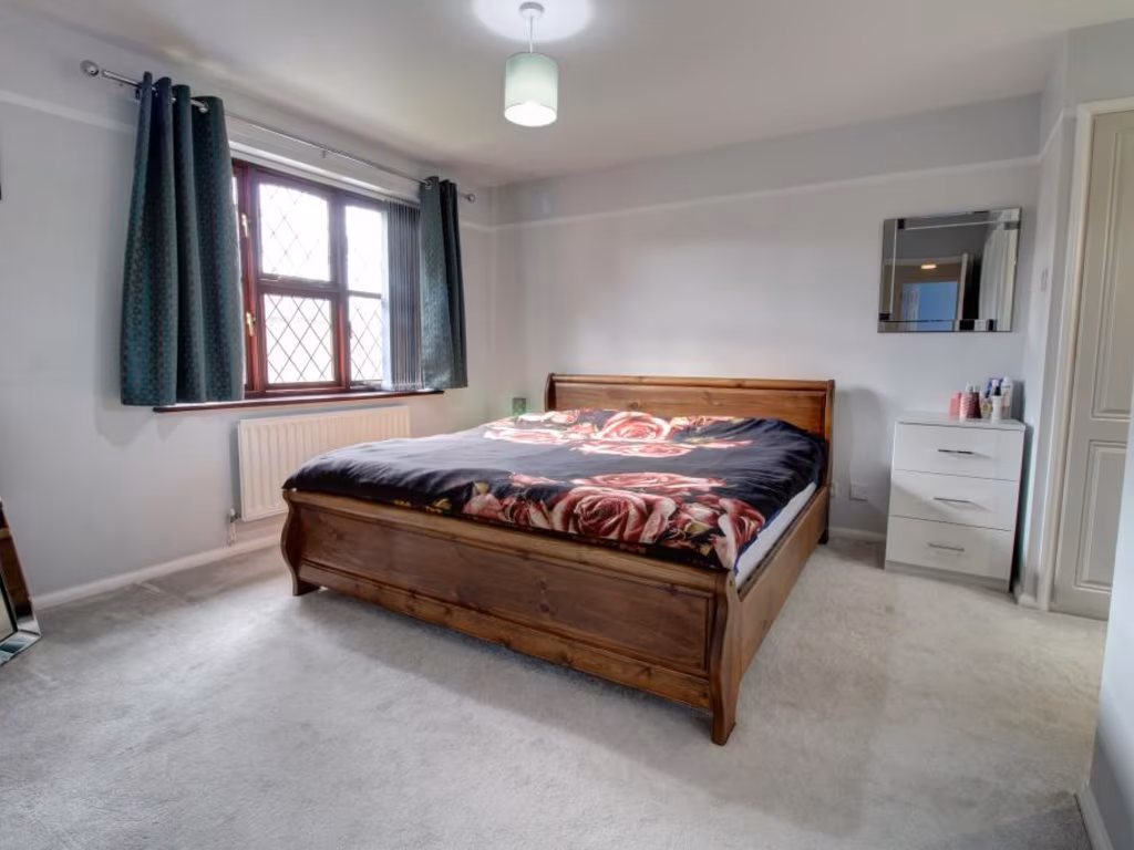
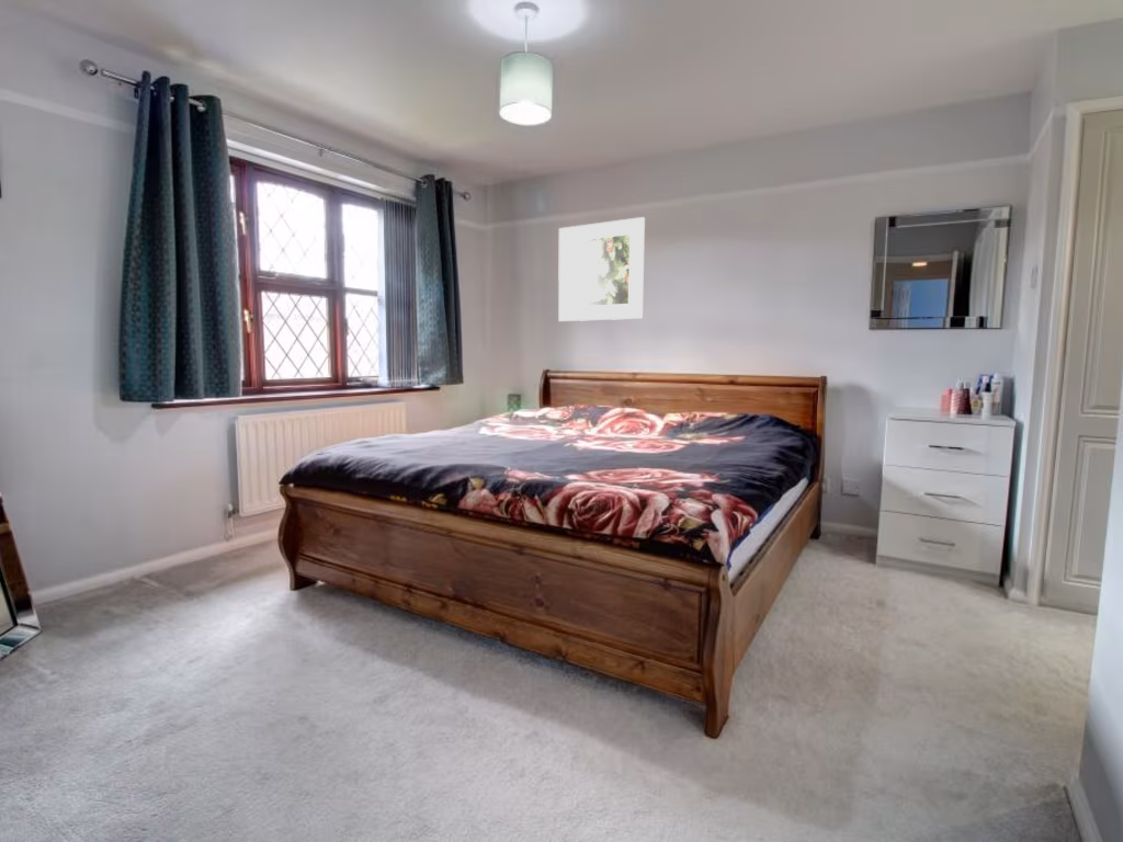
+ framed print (599, 272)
